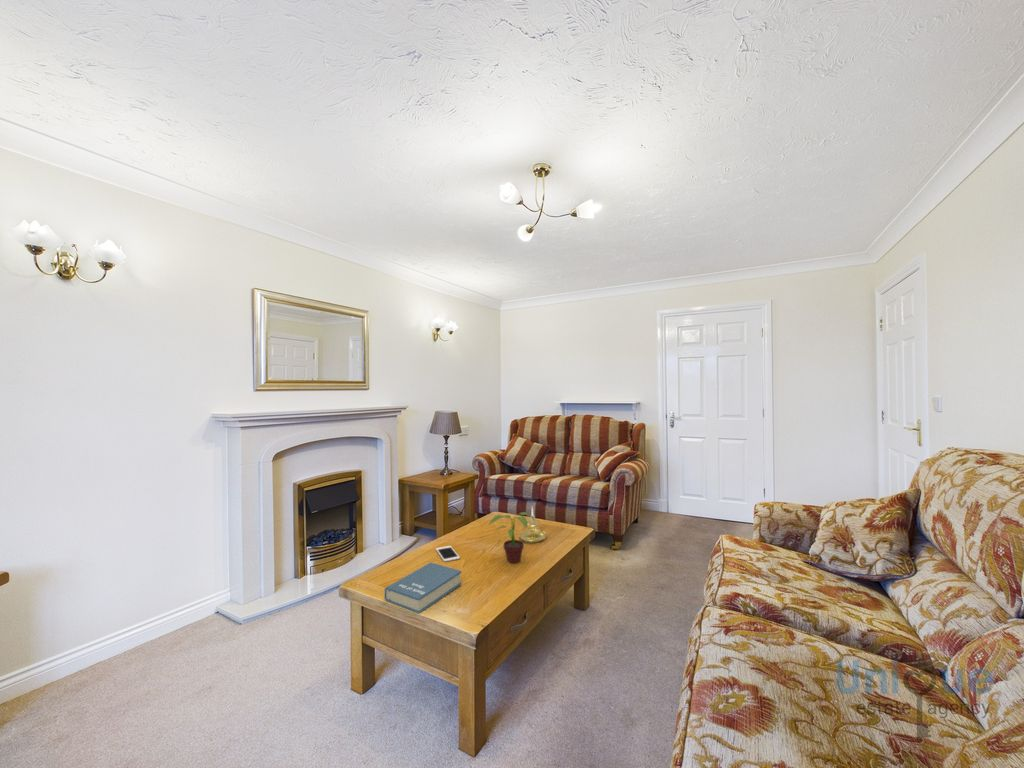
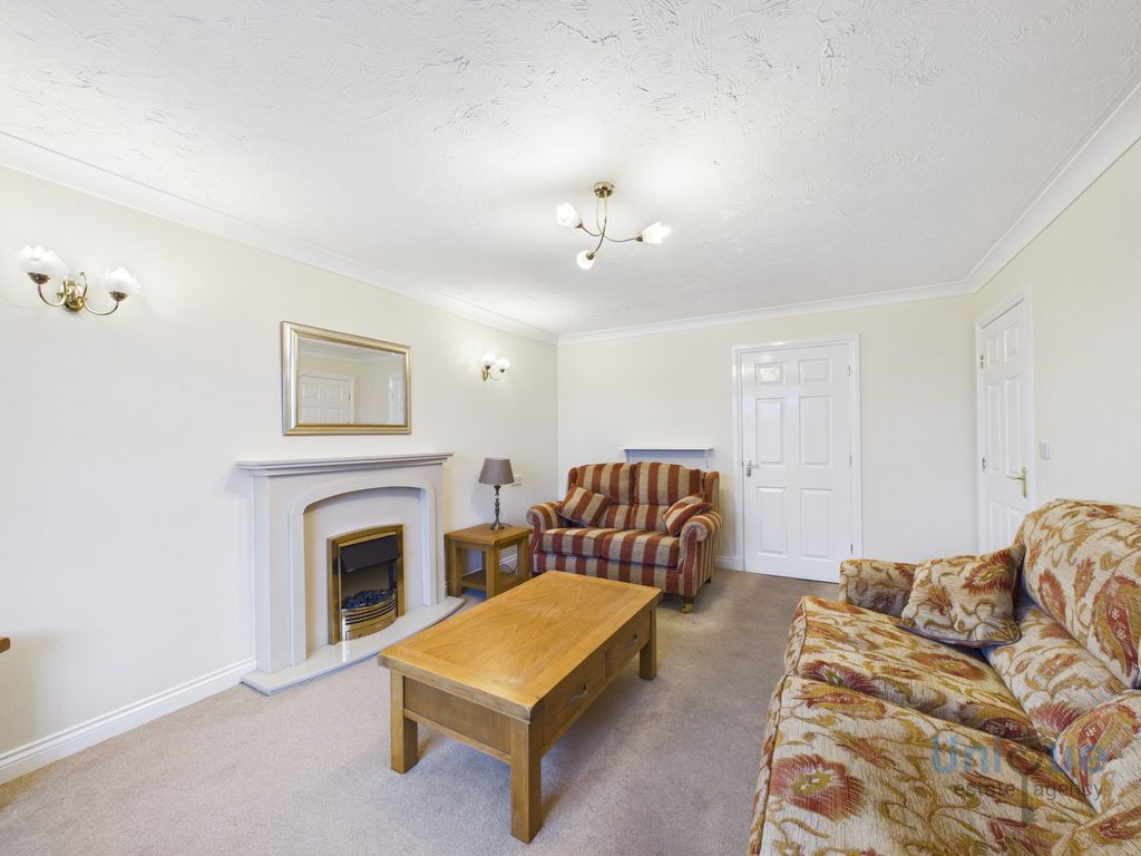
- cell phone (447, 553)
- book (424, 585)
- potted plant (512, 537)
- candle holder (533, 521)
